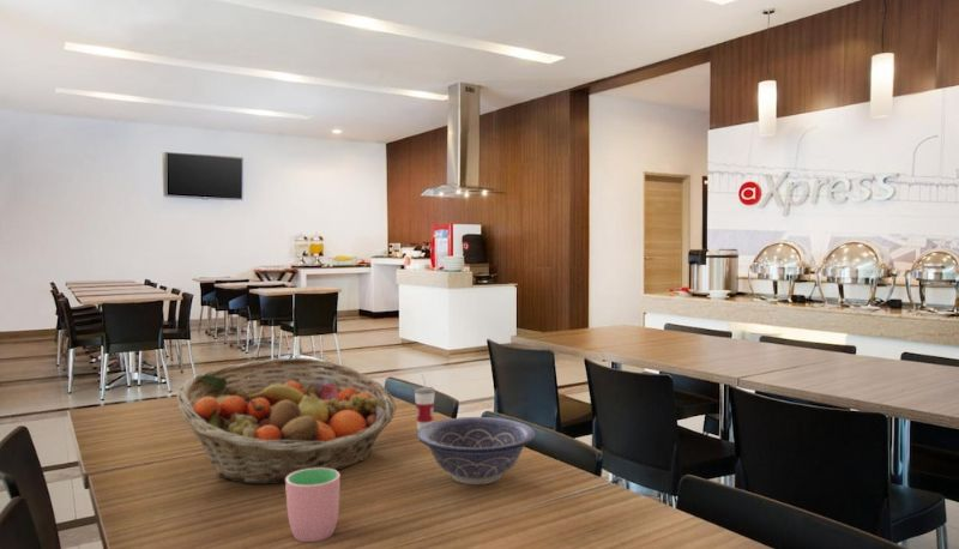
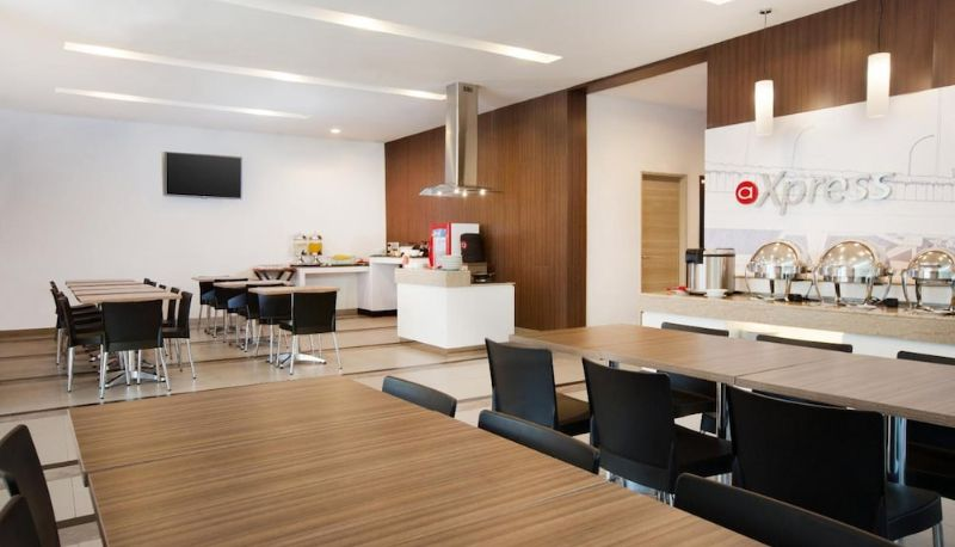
- fruit basket (291, 414)
- cup (308, 502)
- decorative bowl (476, 453)
- cup (424, 402)
